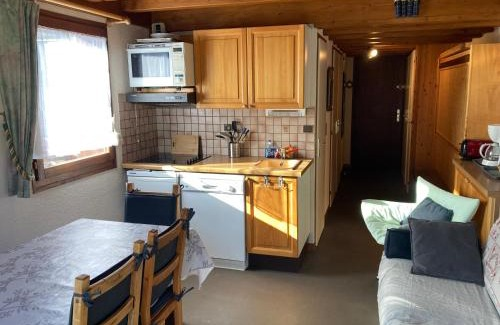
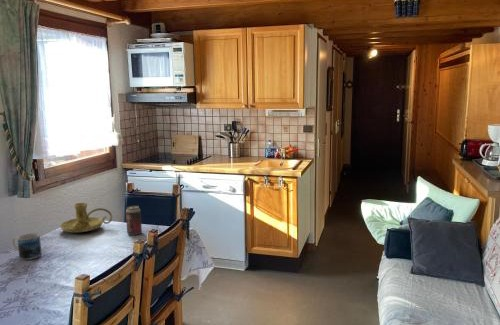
+ mug (25, 246)
+ candle holder (86, 216)
+ beverage can (133, 220)
